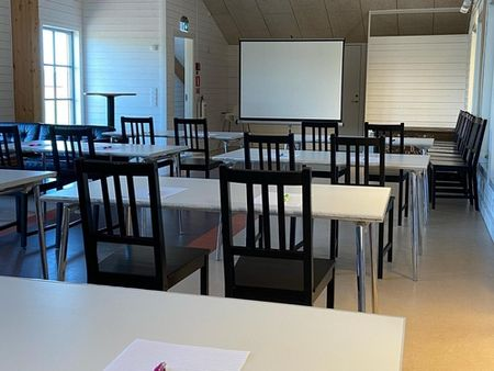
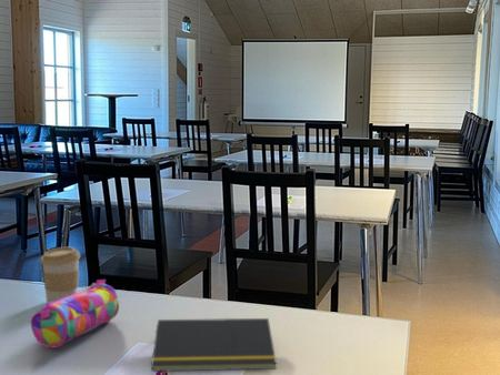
+ coffee cup (60, 275)
+ pencil case (78, 312)
+ notepad (213, 343)
